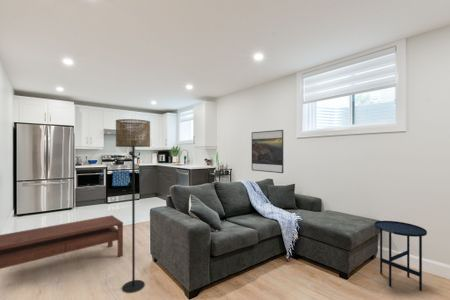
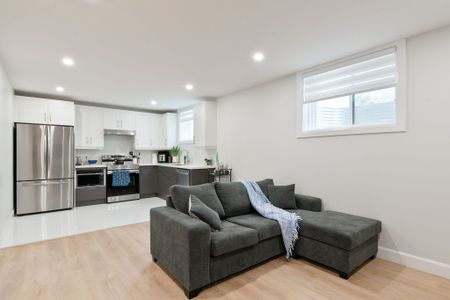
- side table (399, 254)
- floor lamp (133, 203)
- coffee table (62, 246)
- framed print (266, 151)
